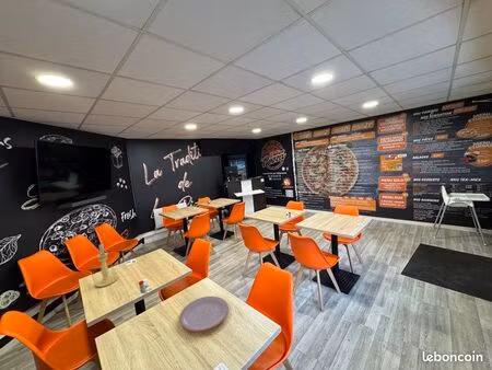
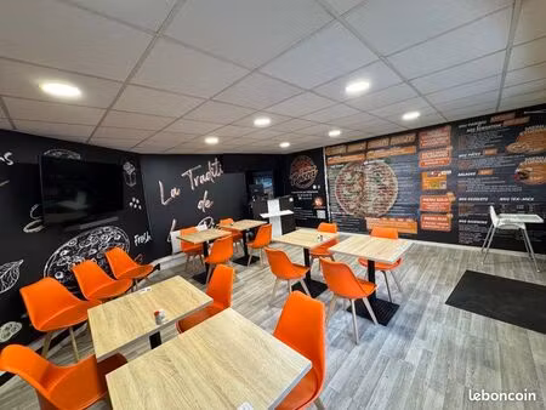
- plate (204, 313)
- candle holder (103, 263)
